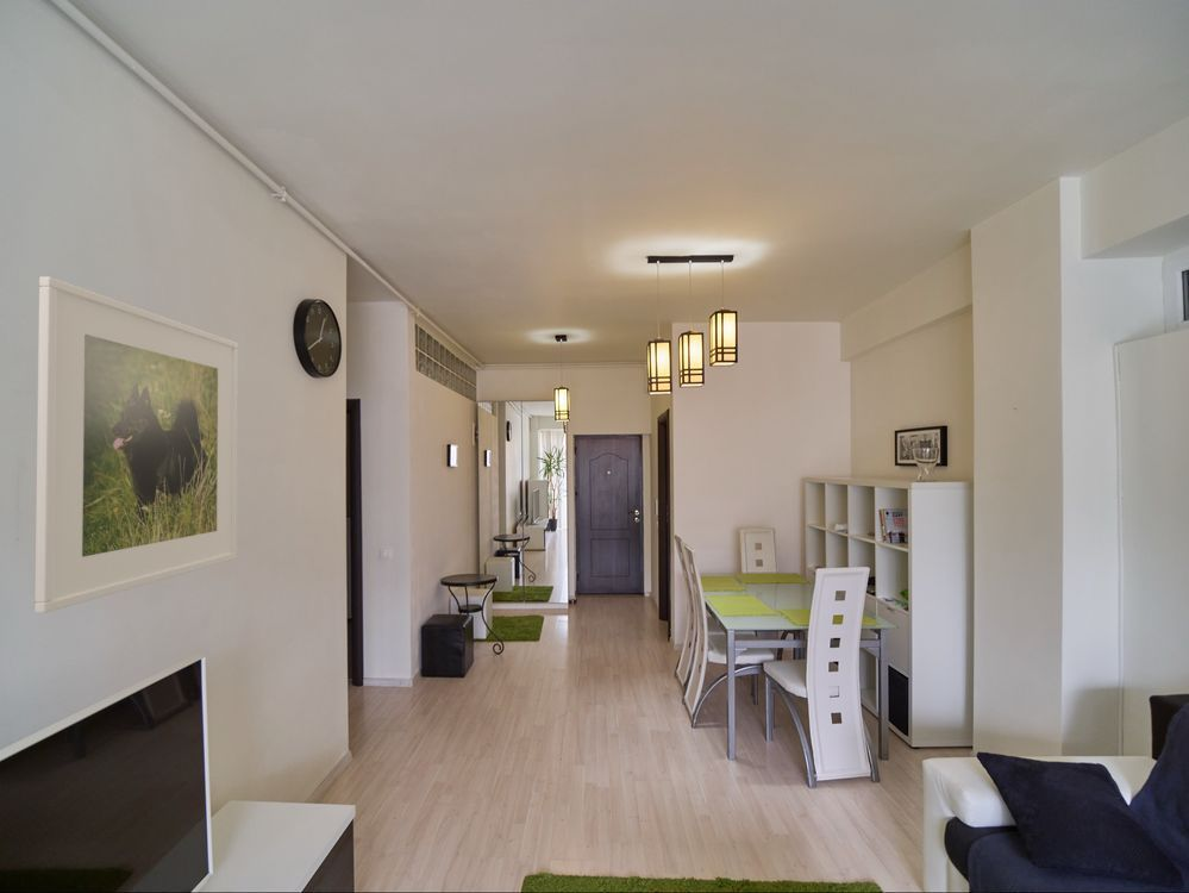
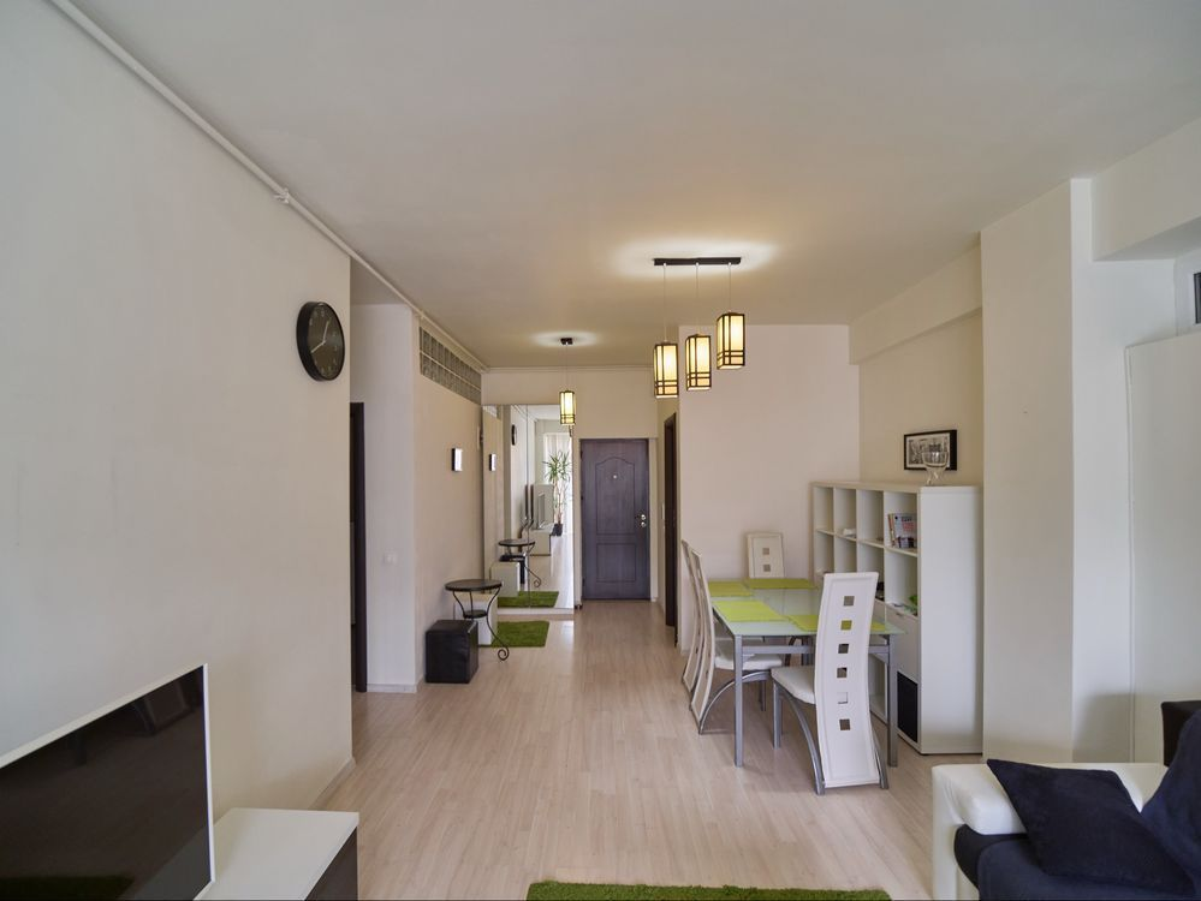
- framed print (158, 447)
